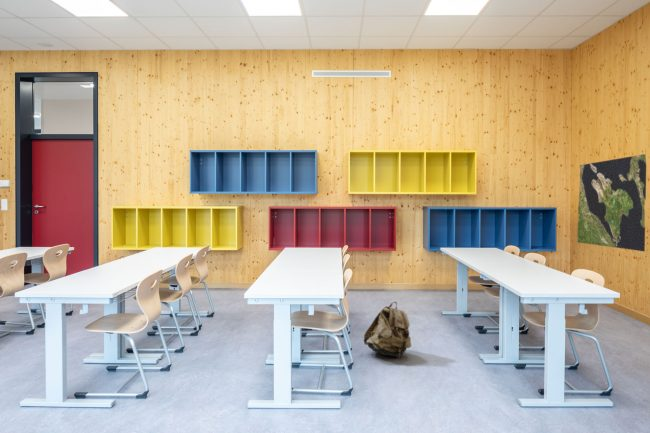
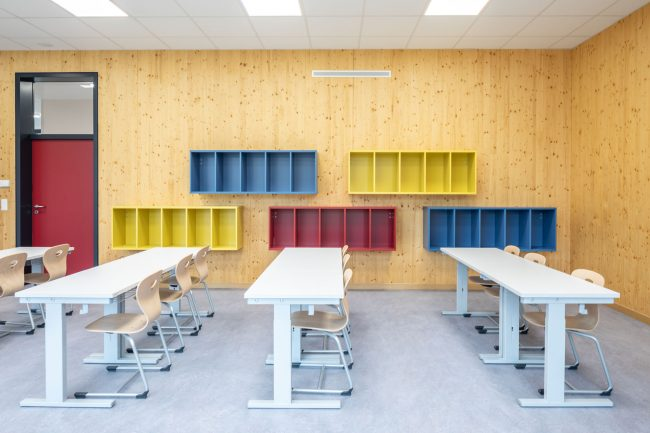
- world map (607, 203)
- backpack (386, 328)
